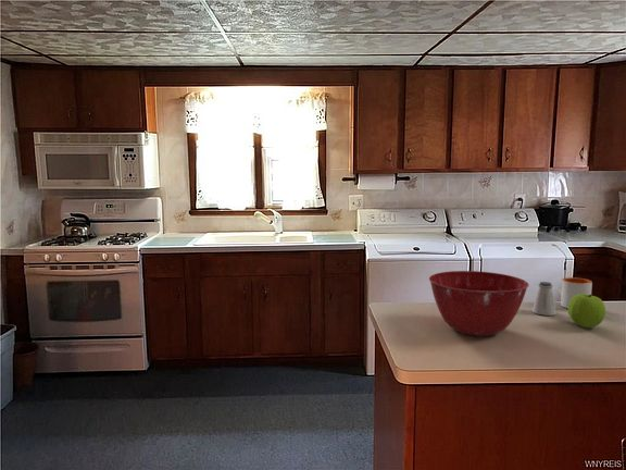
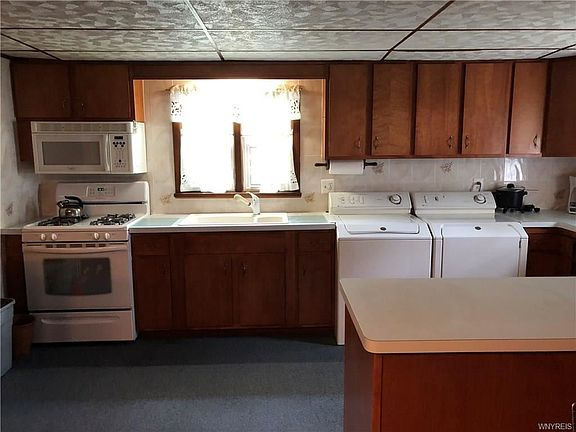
- apple (586, 310)
- mixing bowl (476, 304)
- mug (573, 292)
- saltshaker (544, 297)
